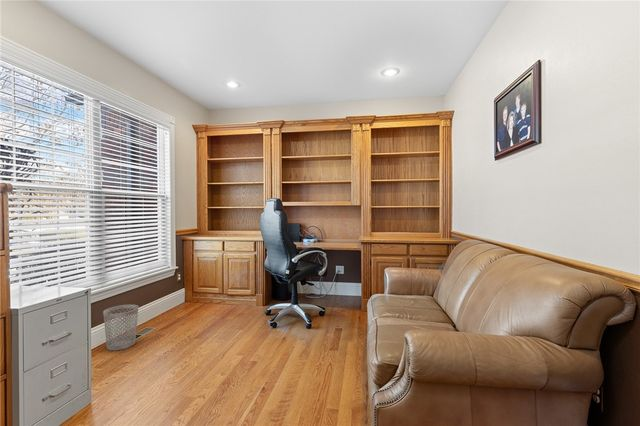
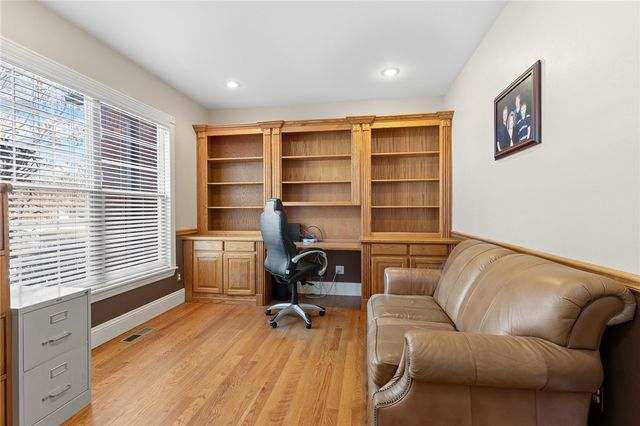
- wastebasket (121, 327)
